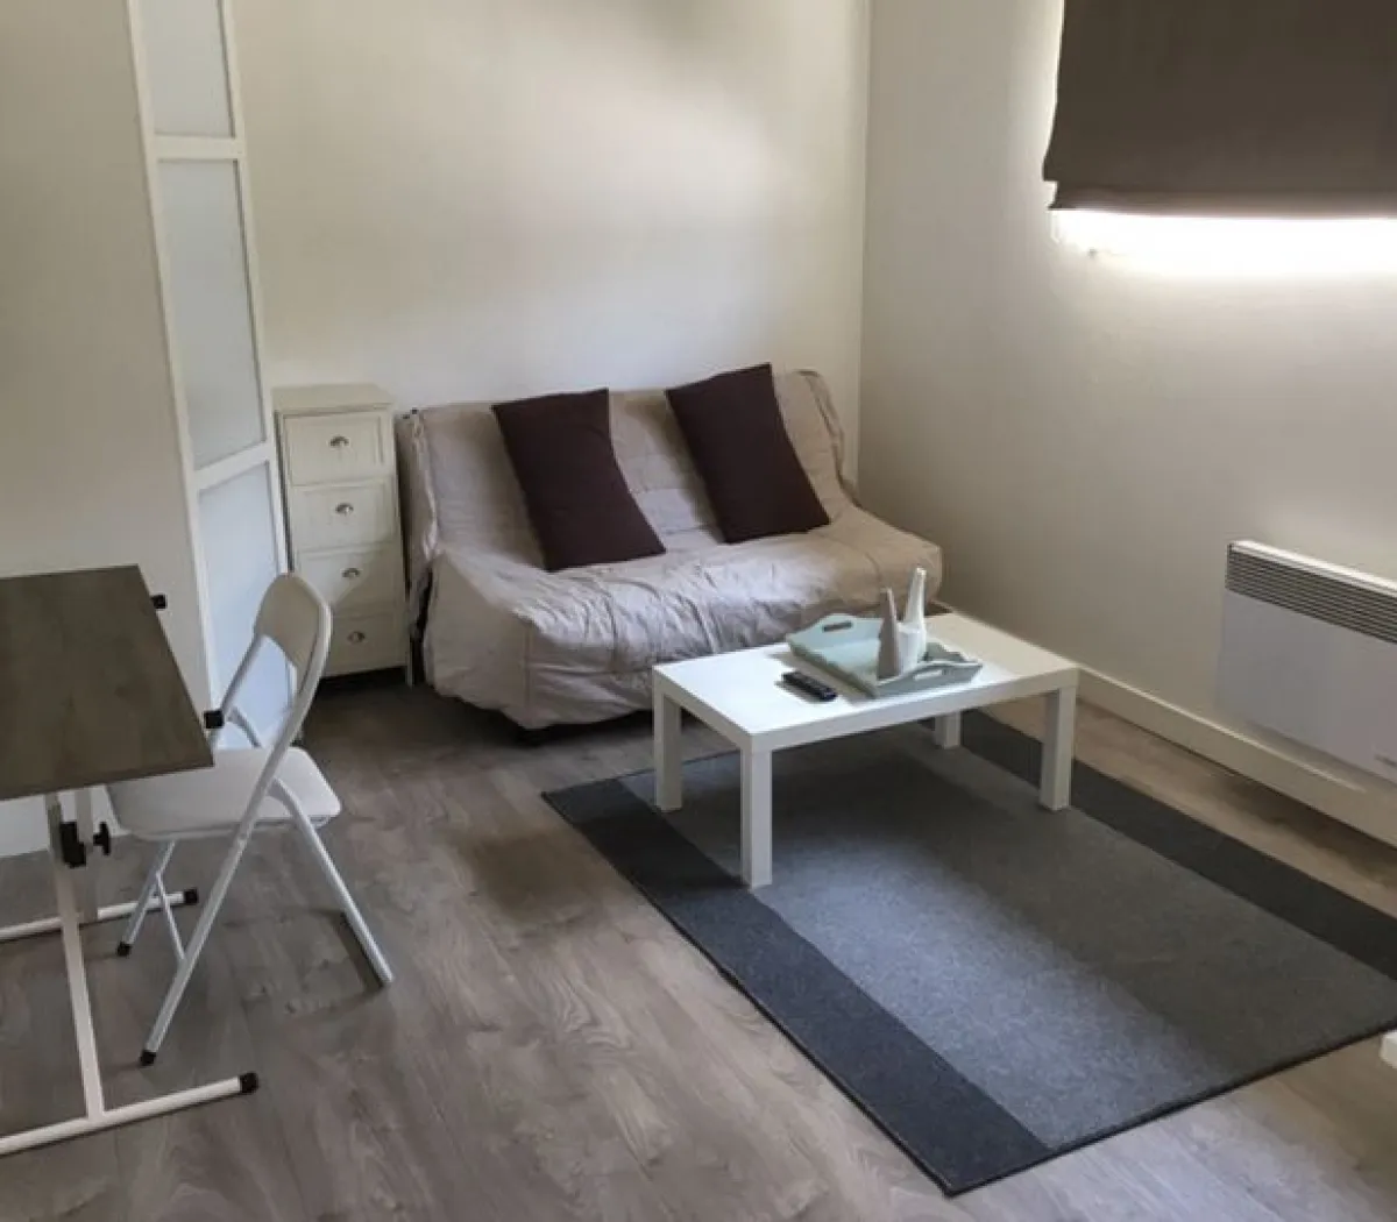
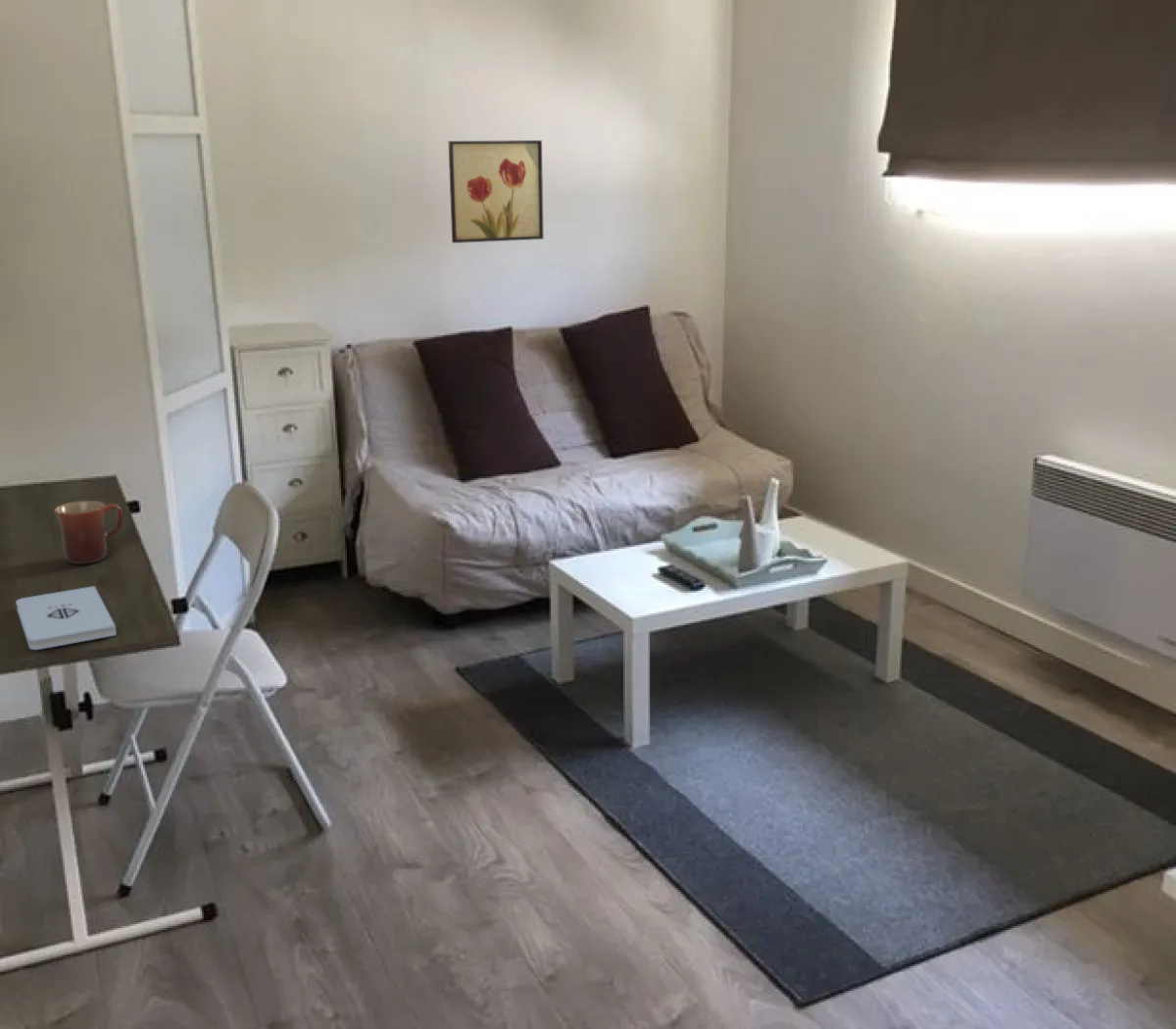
+ mug (91, 531)
+ notepad (64, 616)
+ wall art (496, 191)
